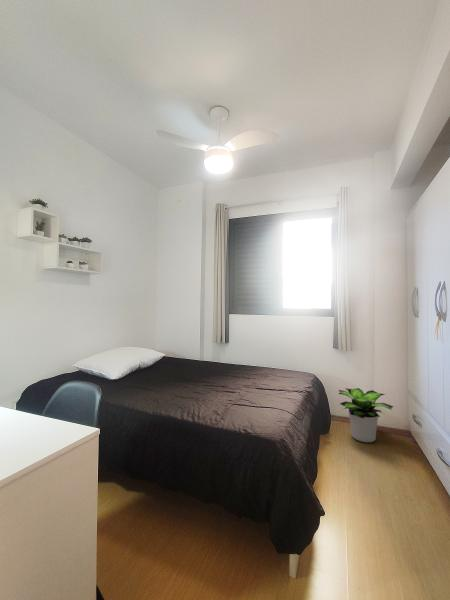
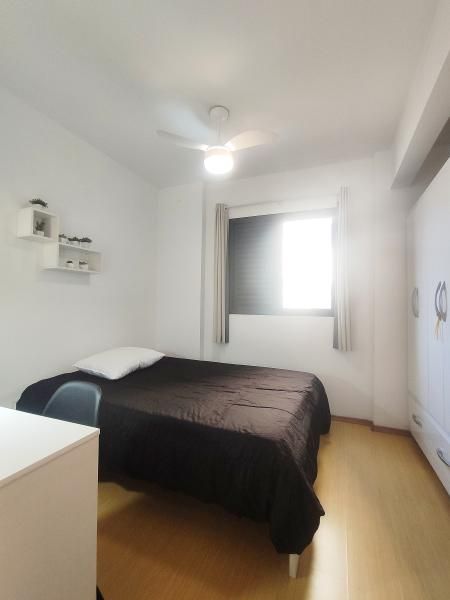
- potted plant (365, 415)
